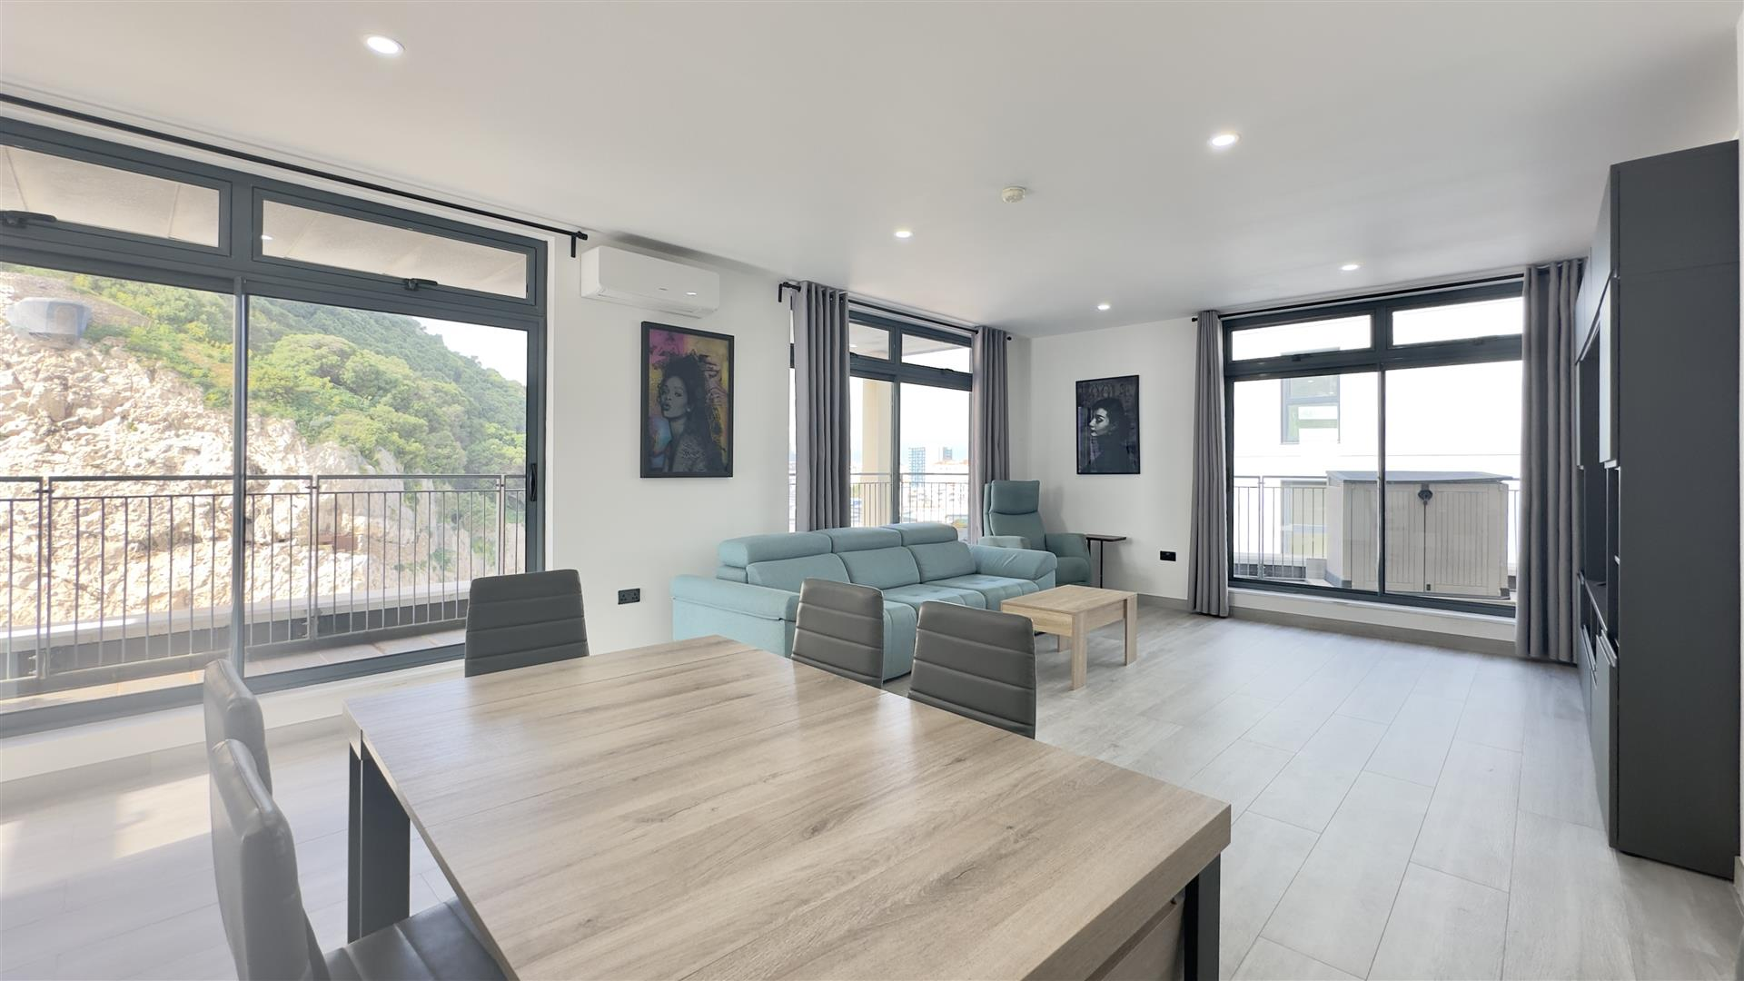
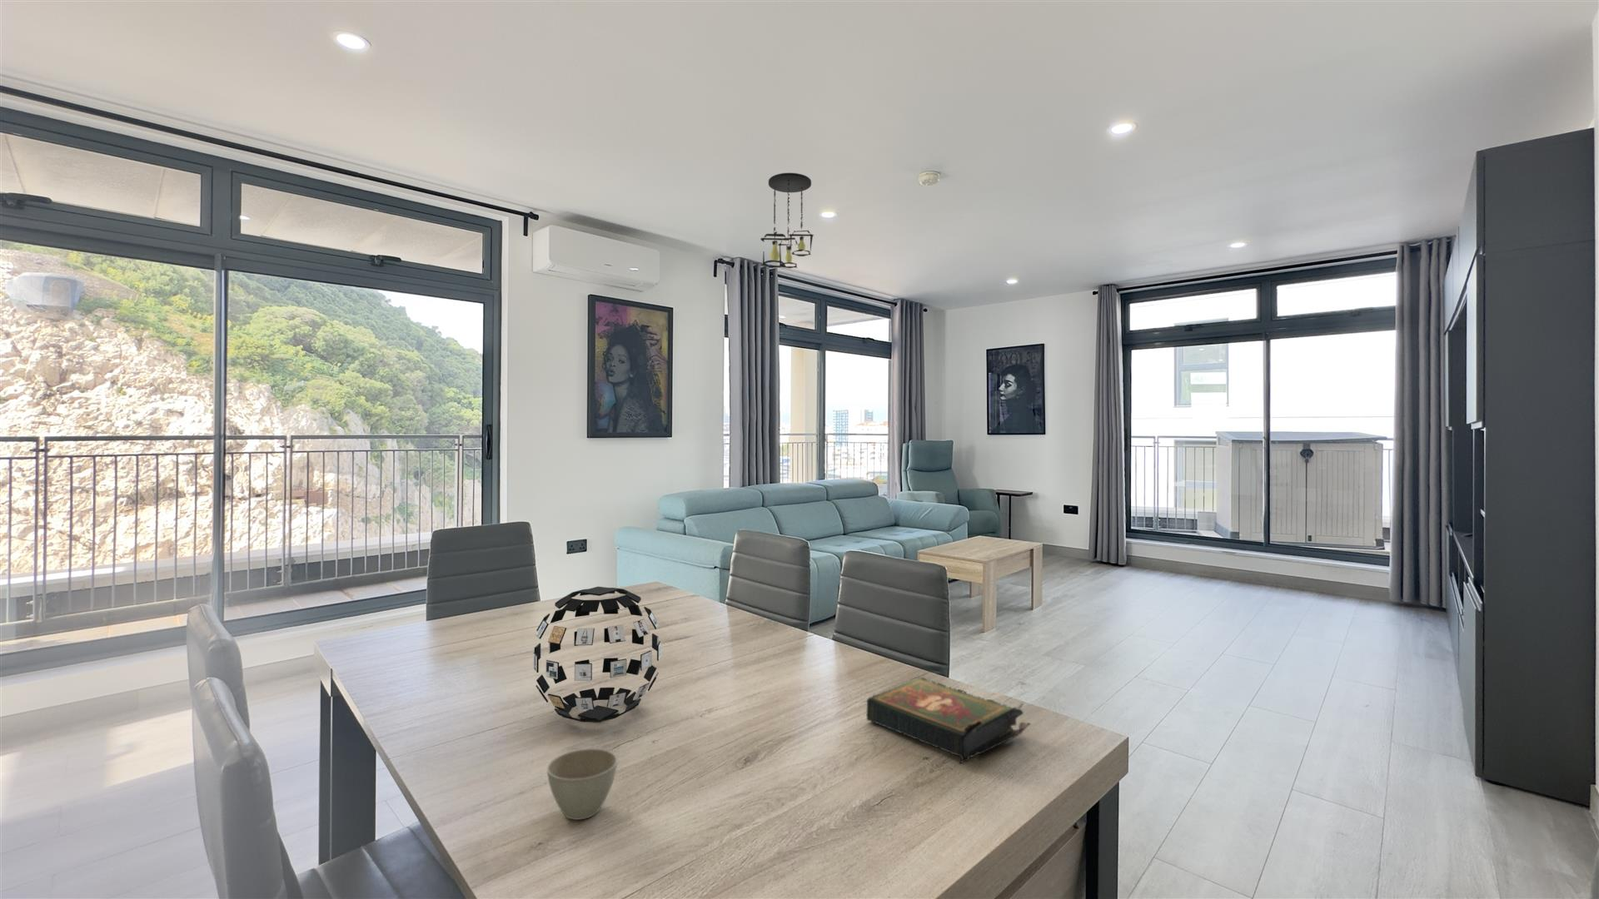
+ book (944, 715)
+ flower pot (582, 787)
+ ceiling light fixture (787, 227)
+ decorative ball (604, 658)
